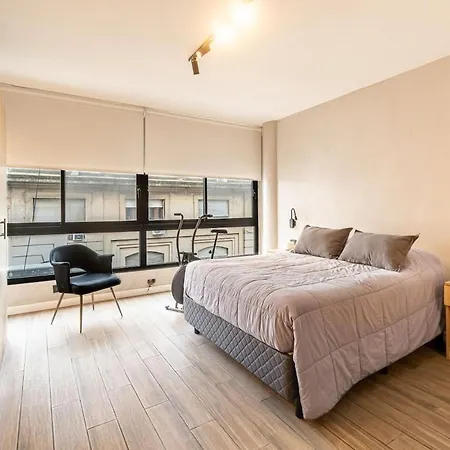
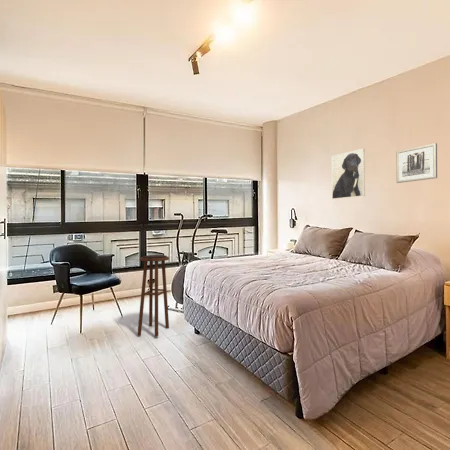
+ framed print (347, 175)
+ wall art (415, 164)
+ stool (154, 293)
